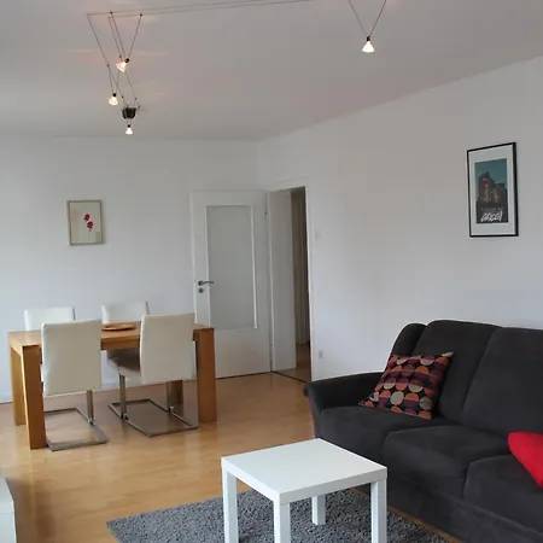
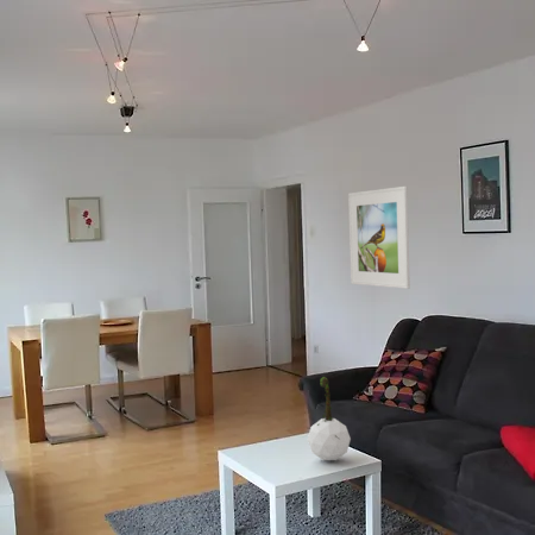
+ plant (329, 420)
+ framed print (377, 238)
